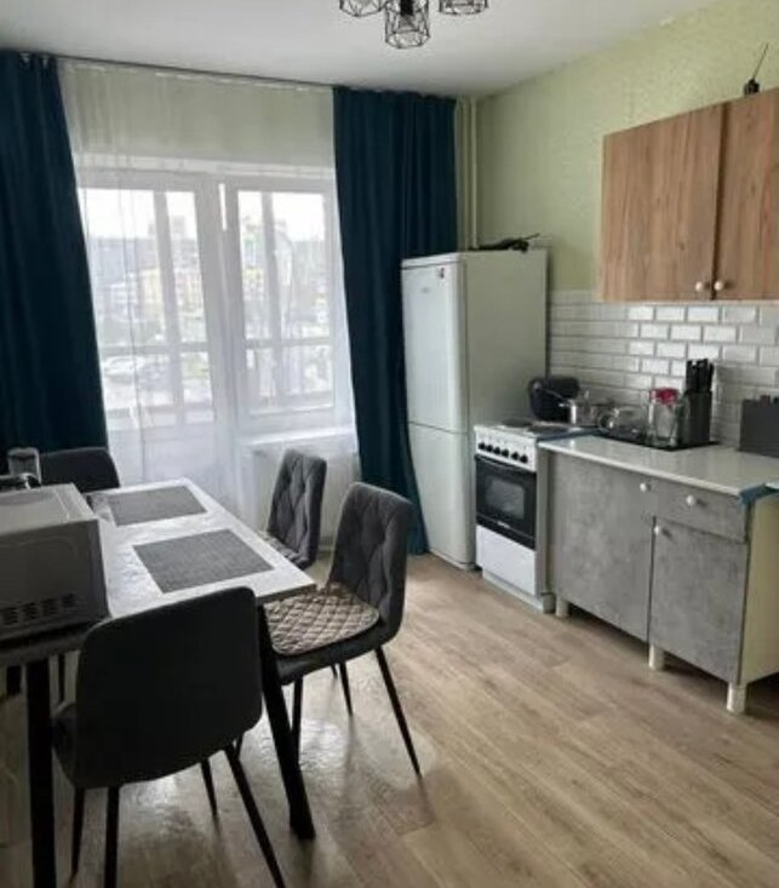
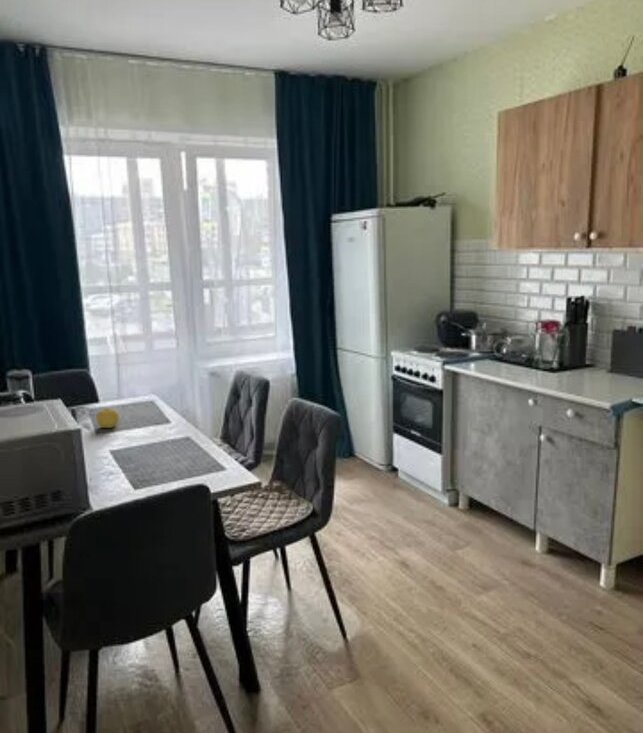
+ fruit (107, 418)
